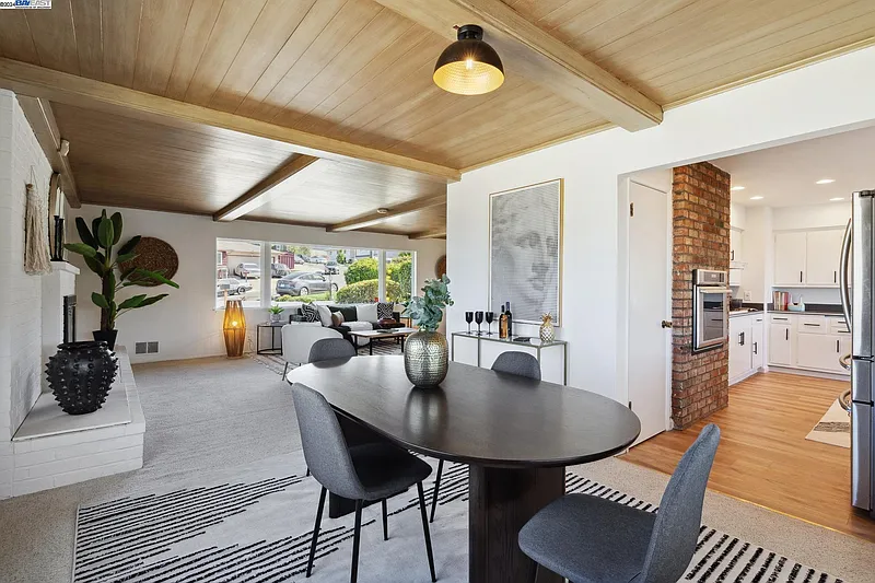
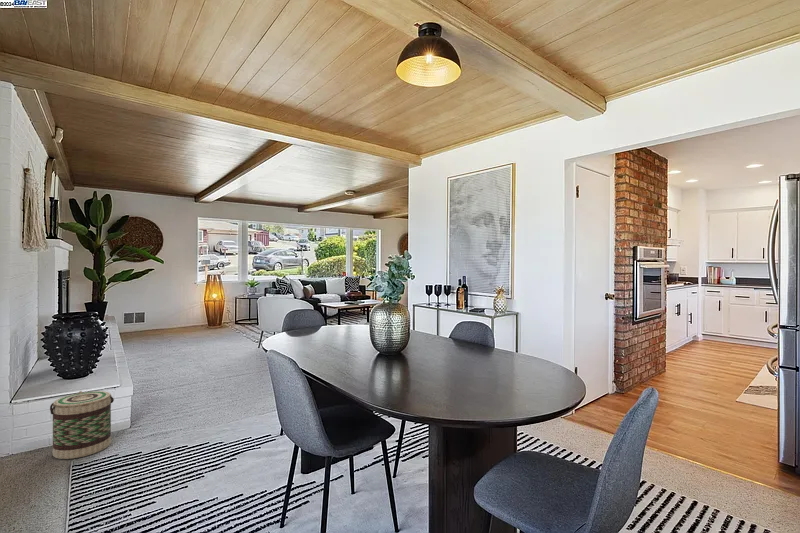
+ basket (82, 421)
